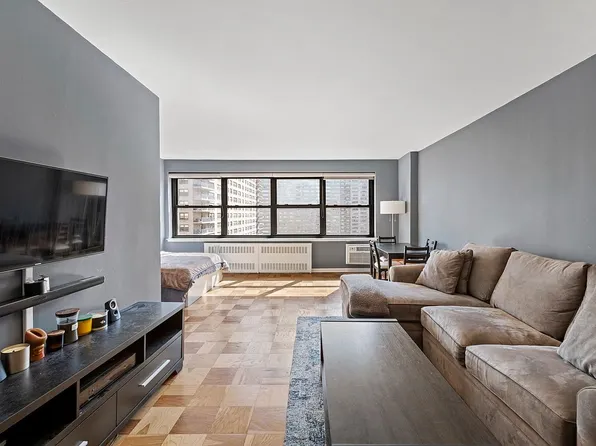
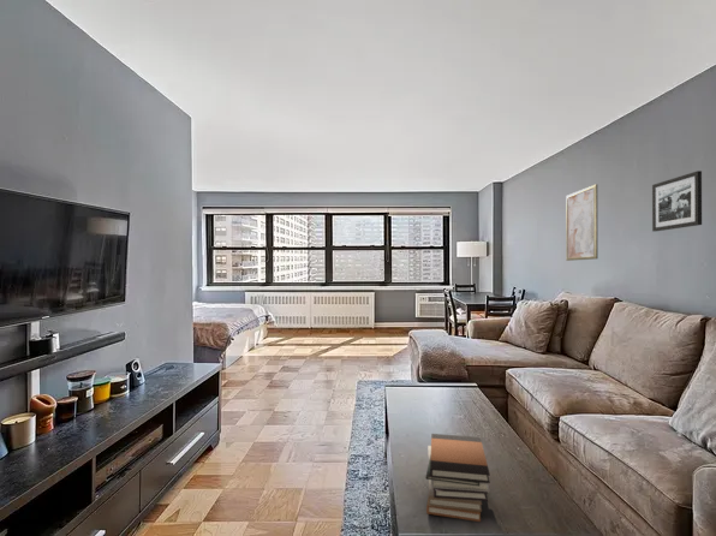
+ wall art (580, 225)
+ book stack (455, 472)
+ picture frame (675, 203)
